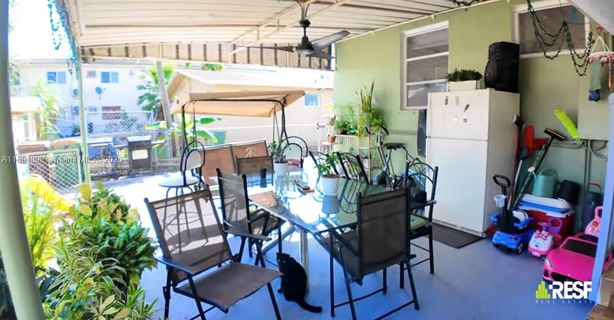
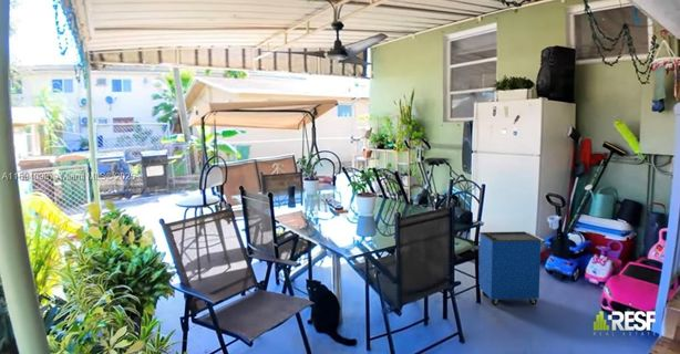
+ cabinet (511, 268)
